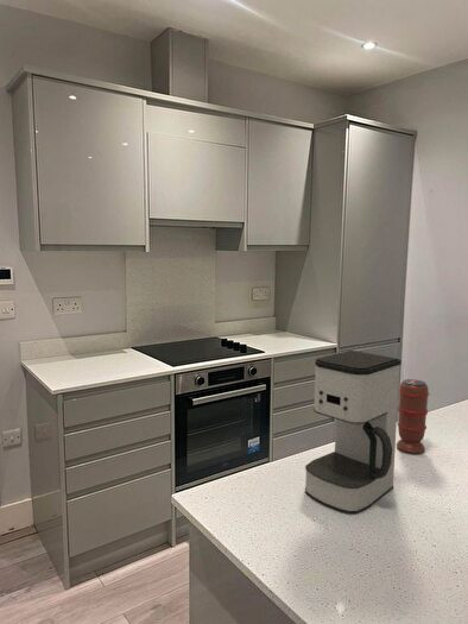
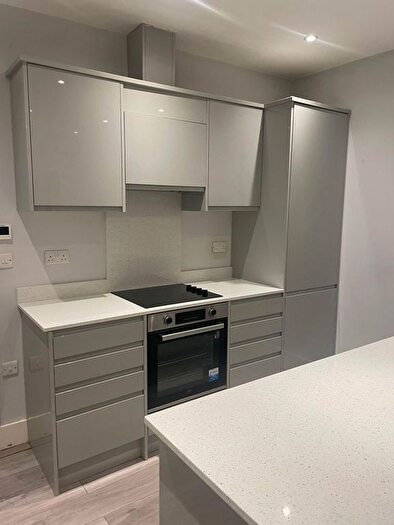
- spice grinder (412, 415)
- coffee maker (354, 428)
